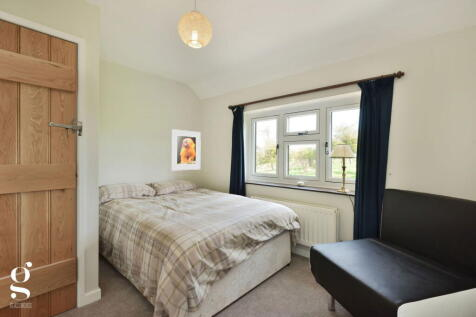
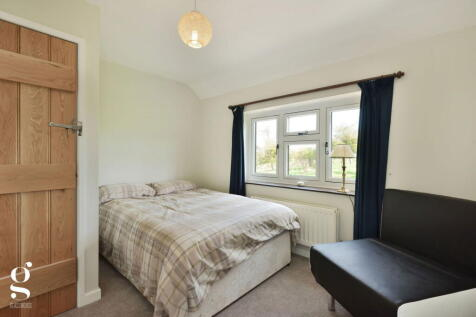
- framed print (186, 150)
